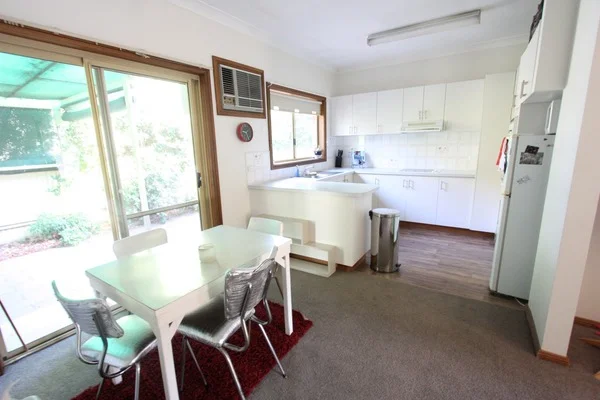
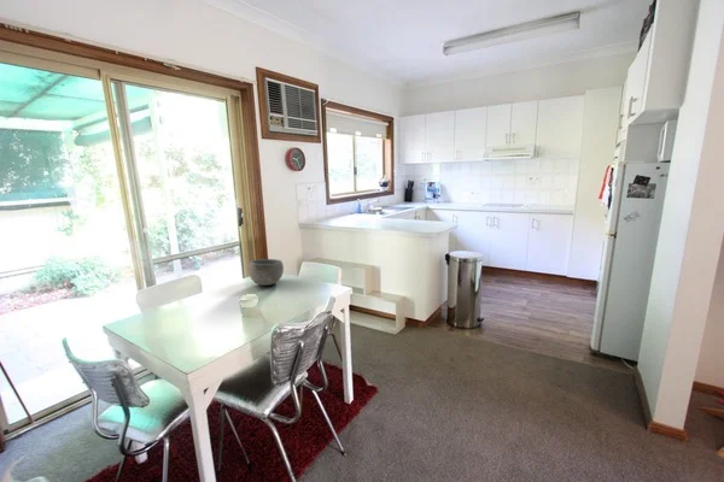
+ bowl (265, 271)
